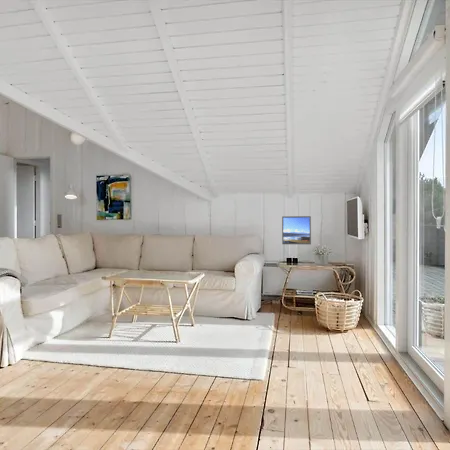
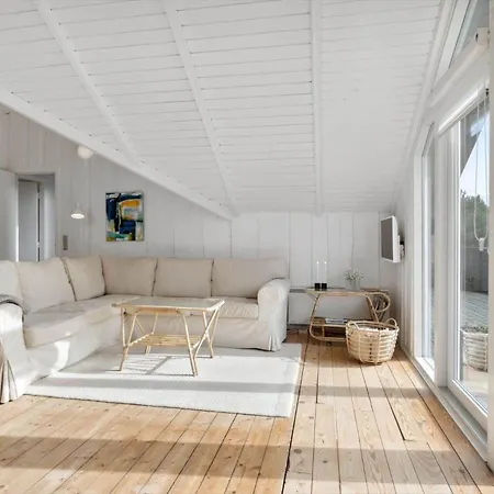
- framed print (296, 230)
